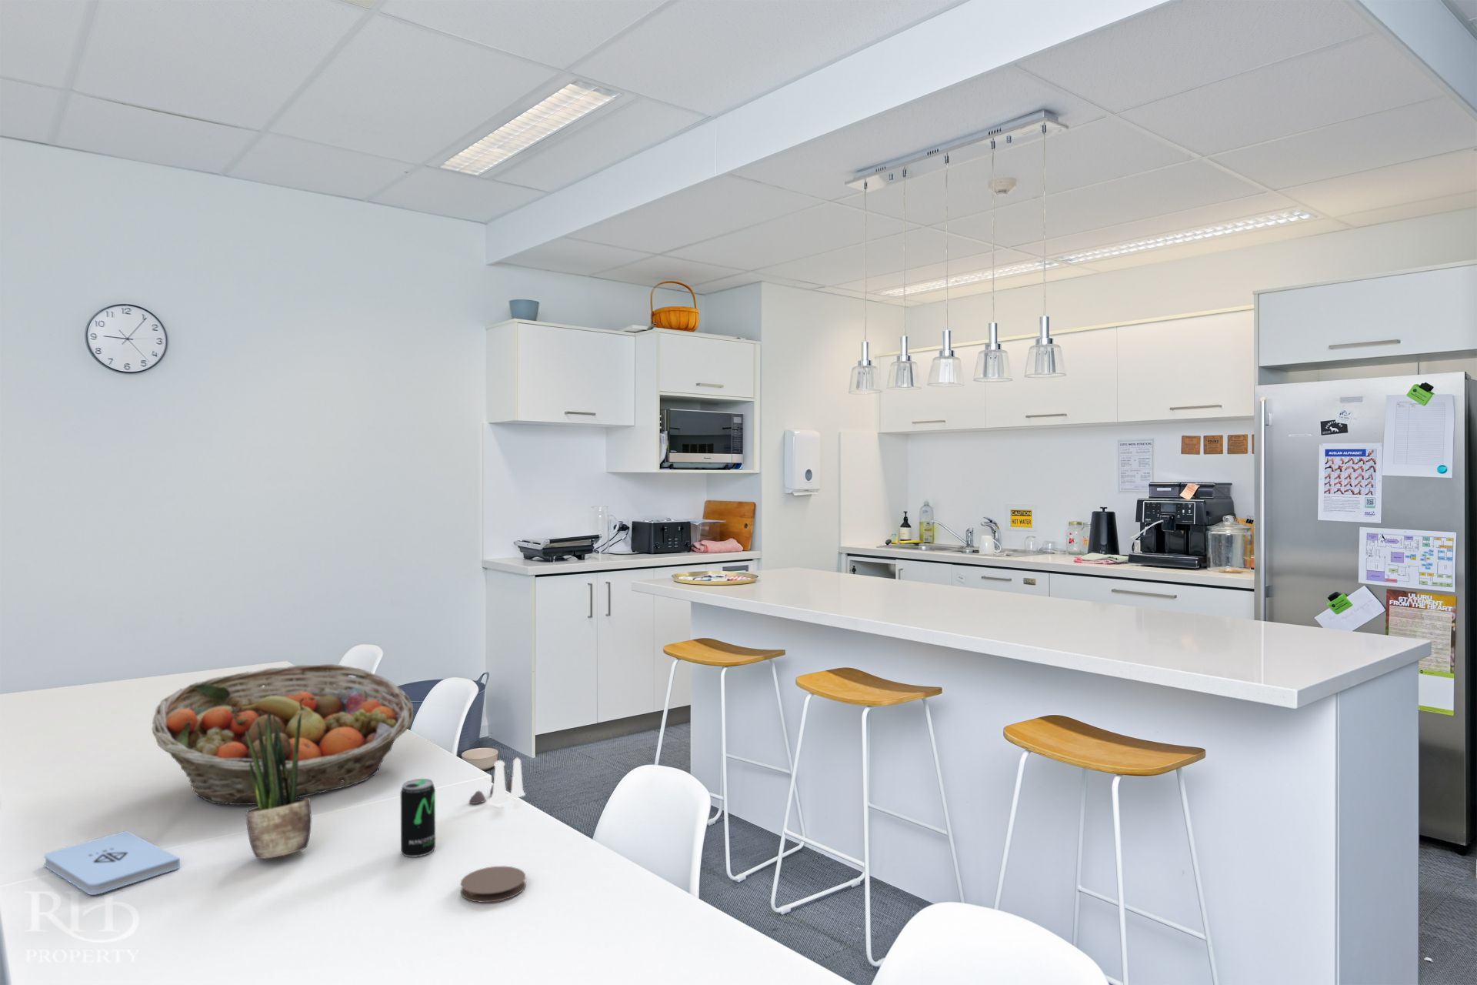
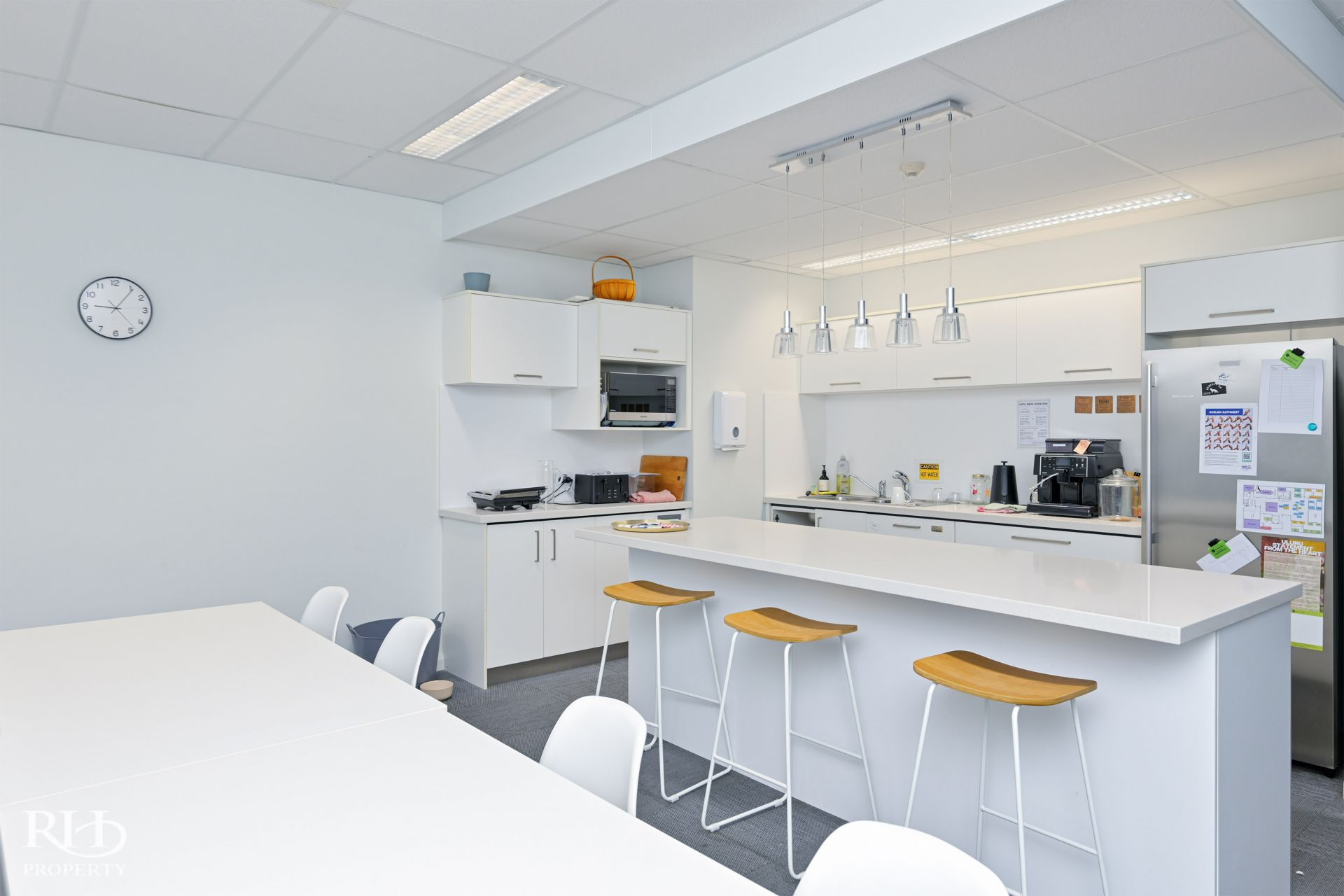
- coaster (493, 884)
- beverage can (418, 816)
- notepad (110, 861)
- fruit basket (290, 730)
- salt and pepper shaker set (500, 776)
- potted plant (276, 779)
